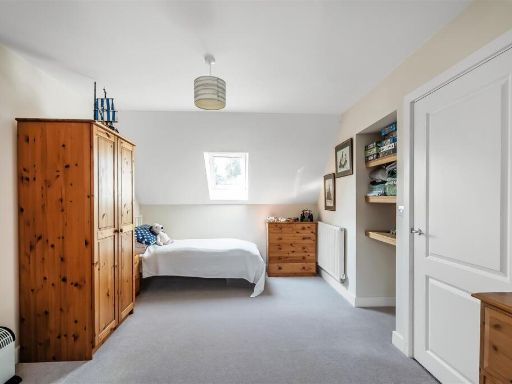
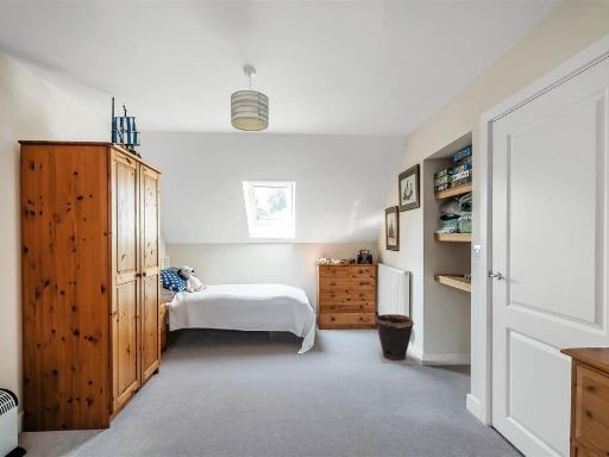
+ waste bin (393, 336)
